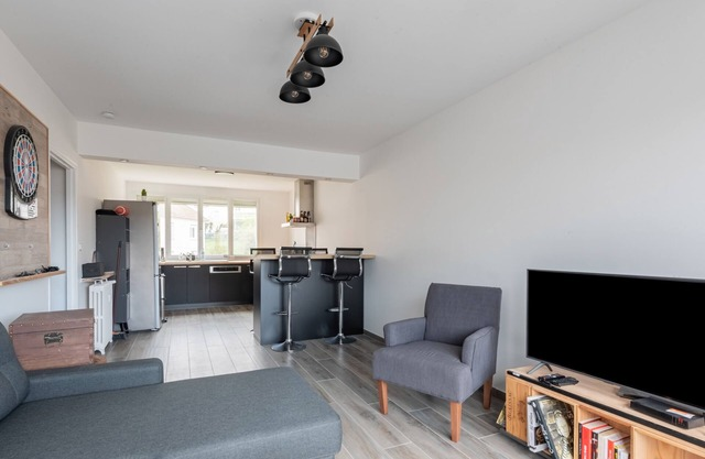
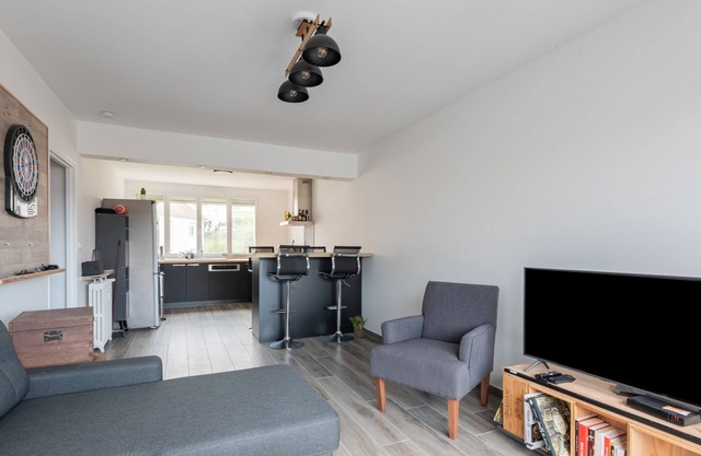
+ potted plant (359, 324)
